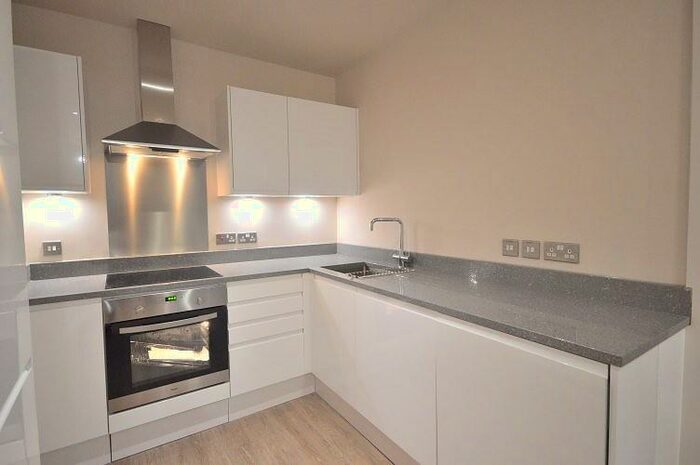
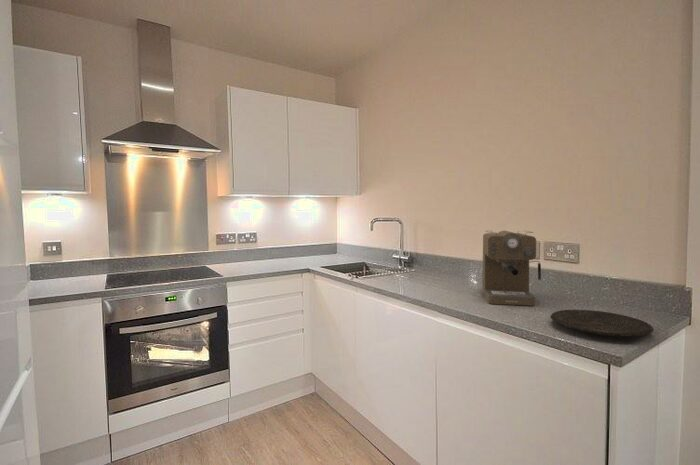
+ plate (598, 324)
+ coffee maker (511, 265)
